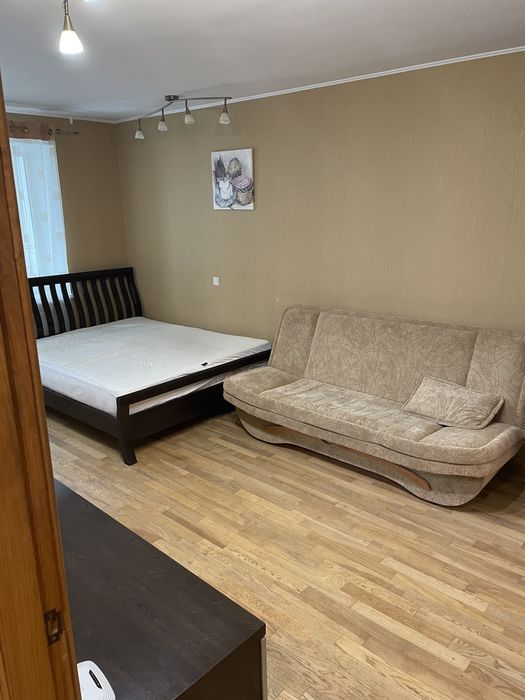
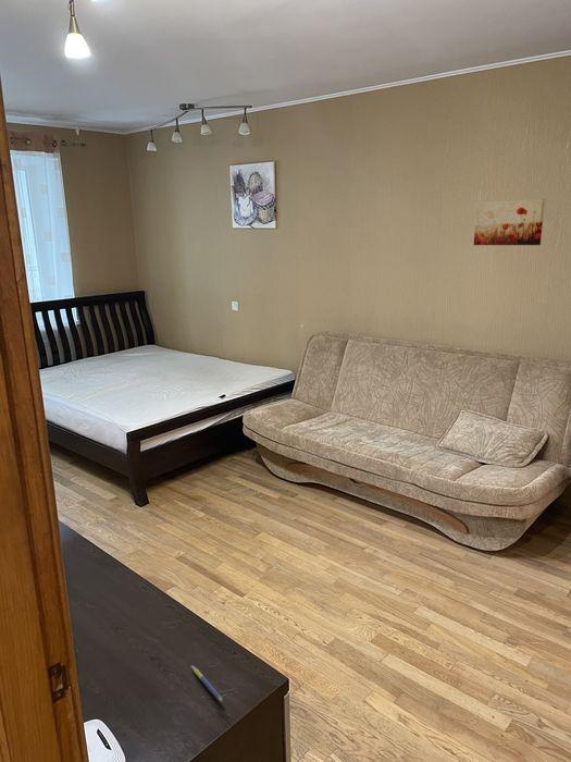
+ wall art (507, 223)
+ pen (206, 681)
